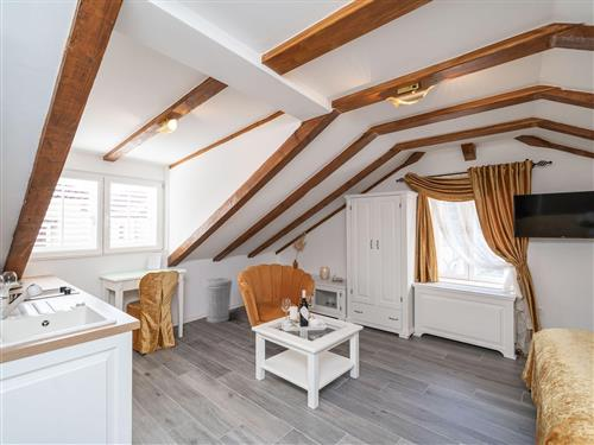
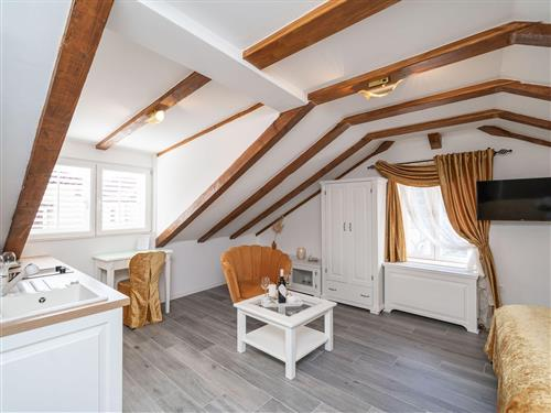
- trash can (217, 298)
